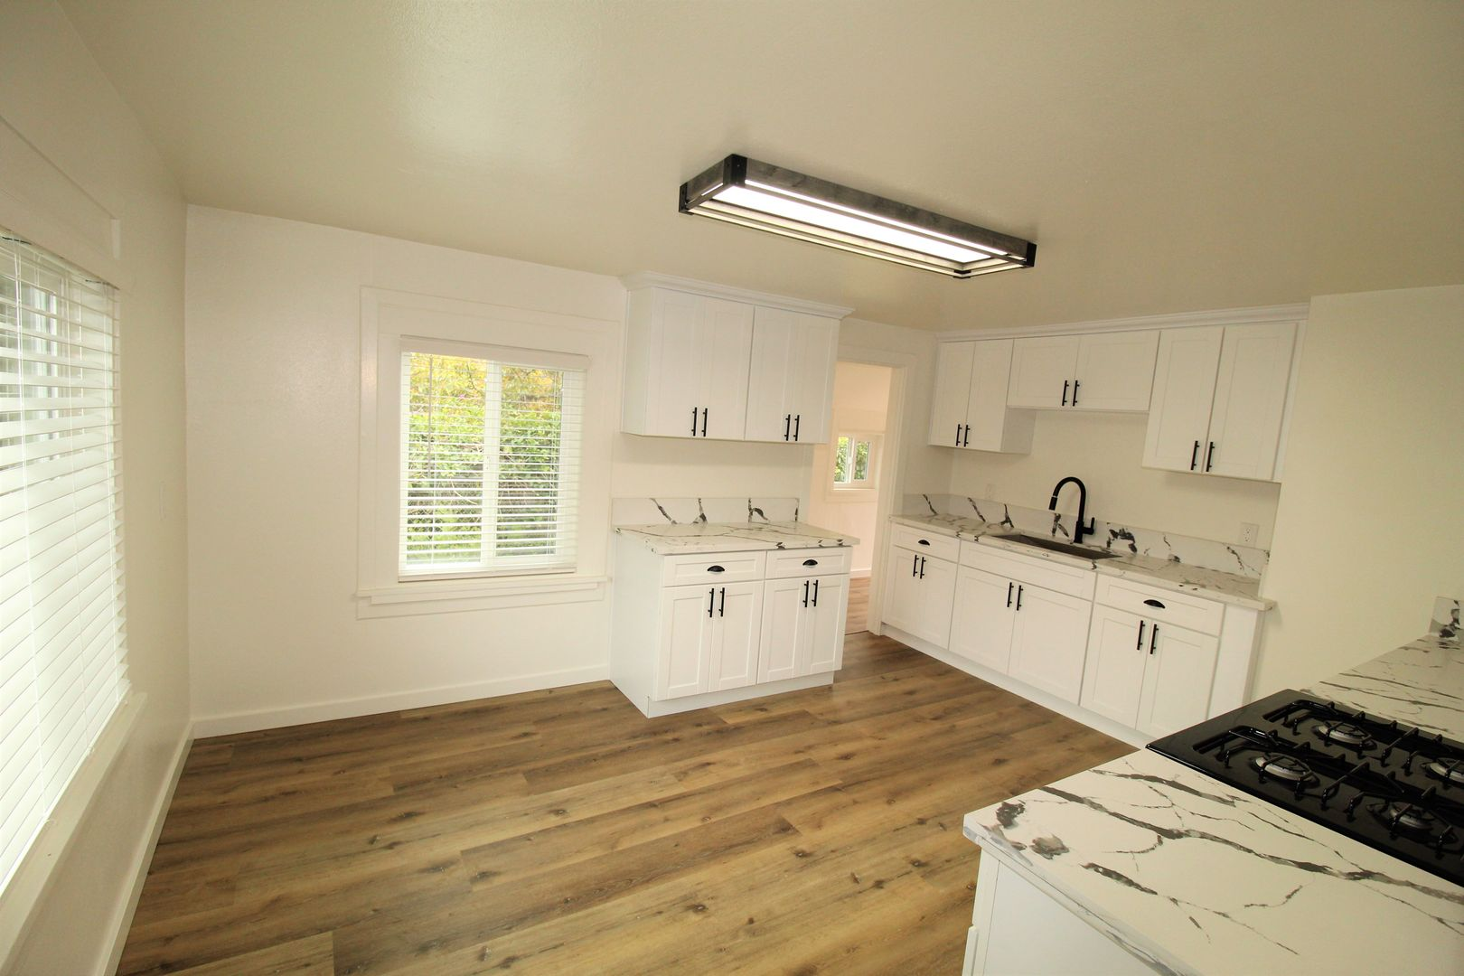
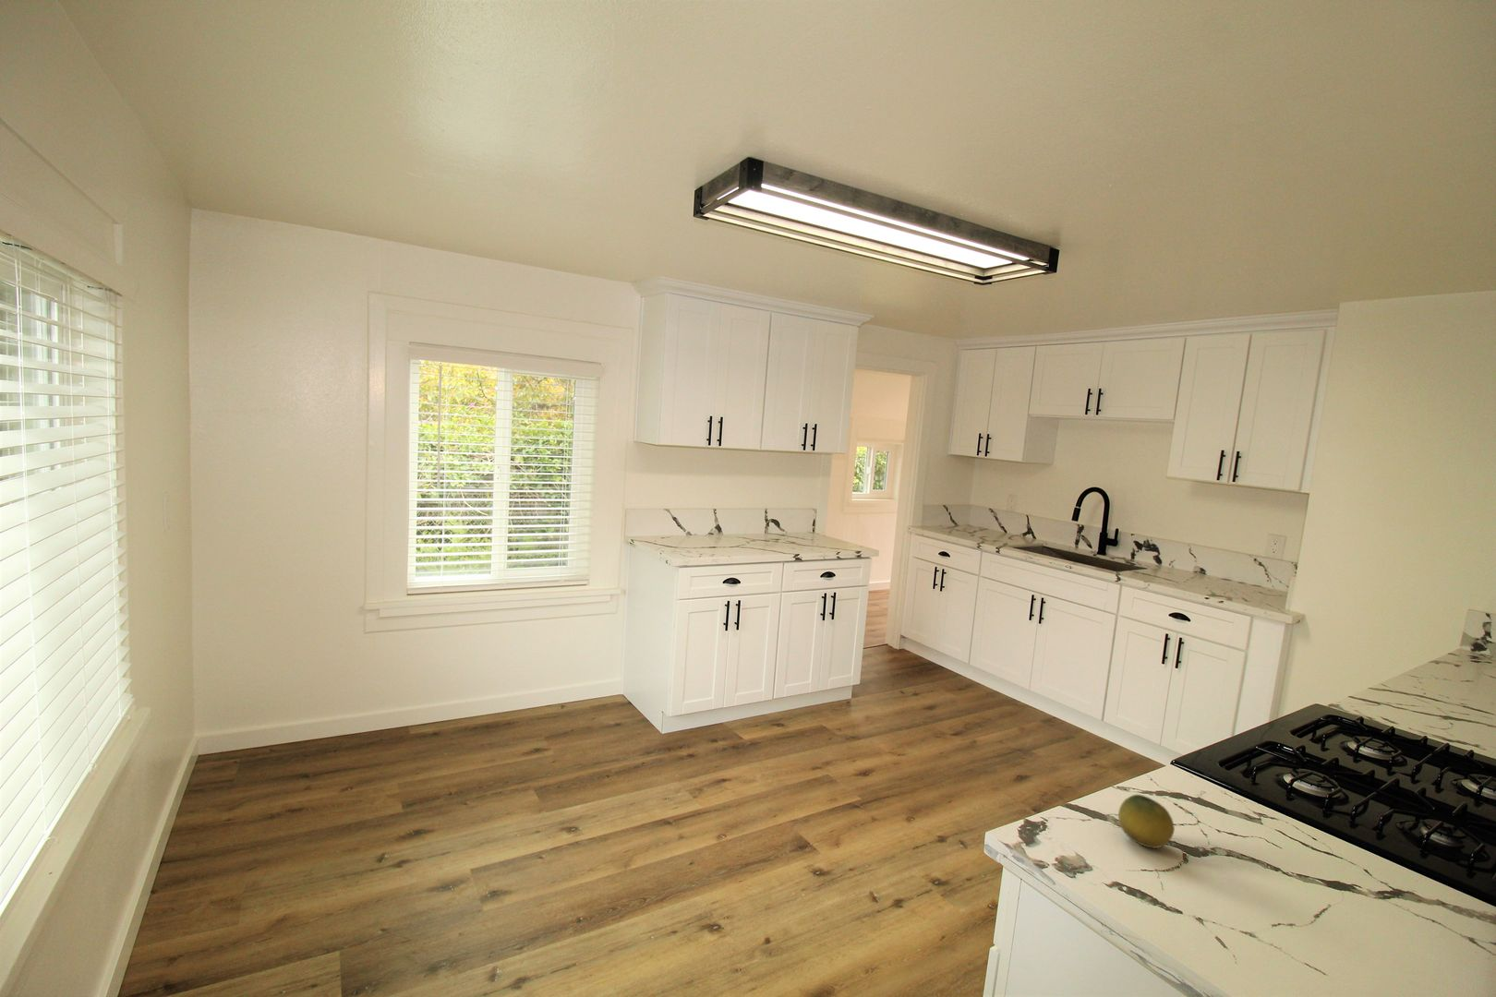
+ fruit (1145, 821)
